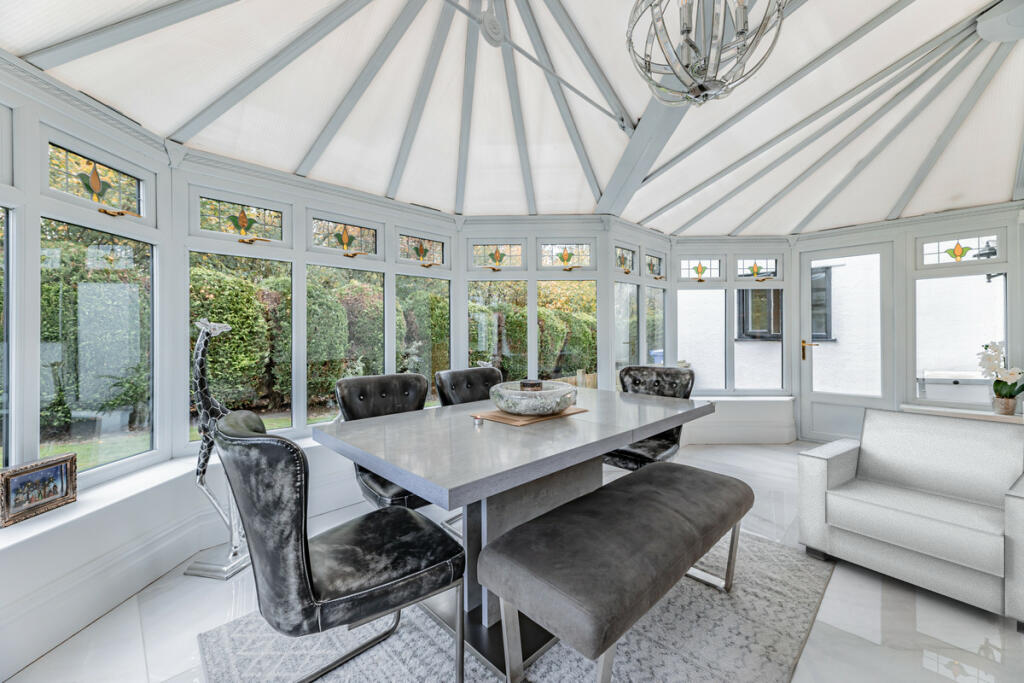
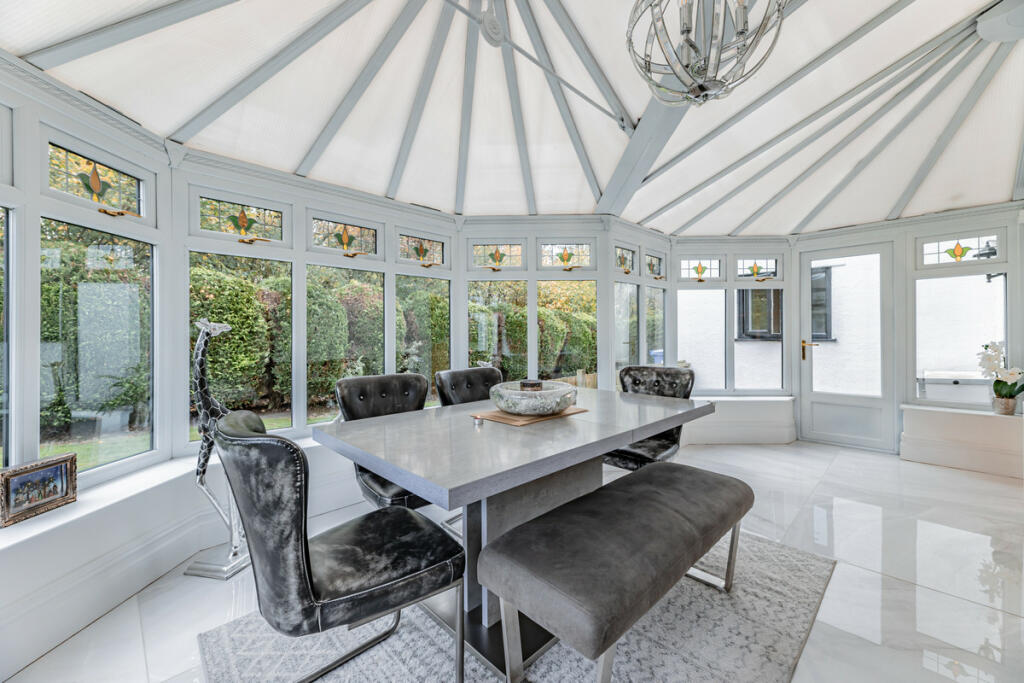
- armchair (924, 495)
